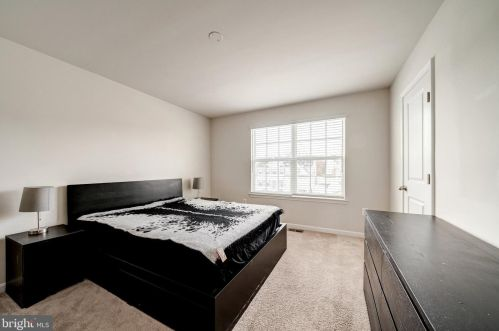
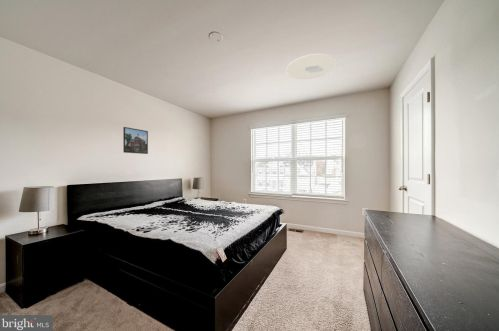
+ ceiling light (310, 65)
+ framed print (136, 141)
